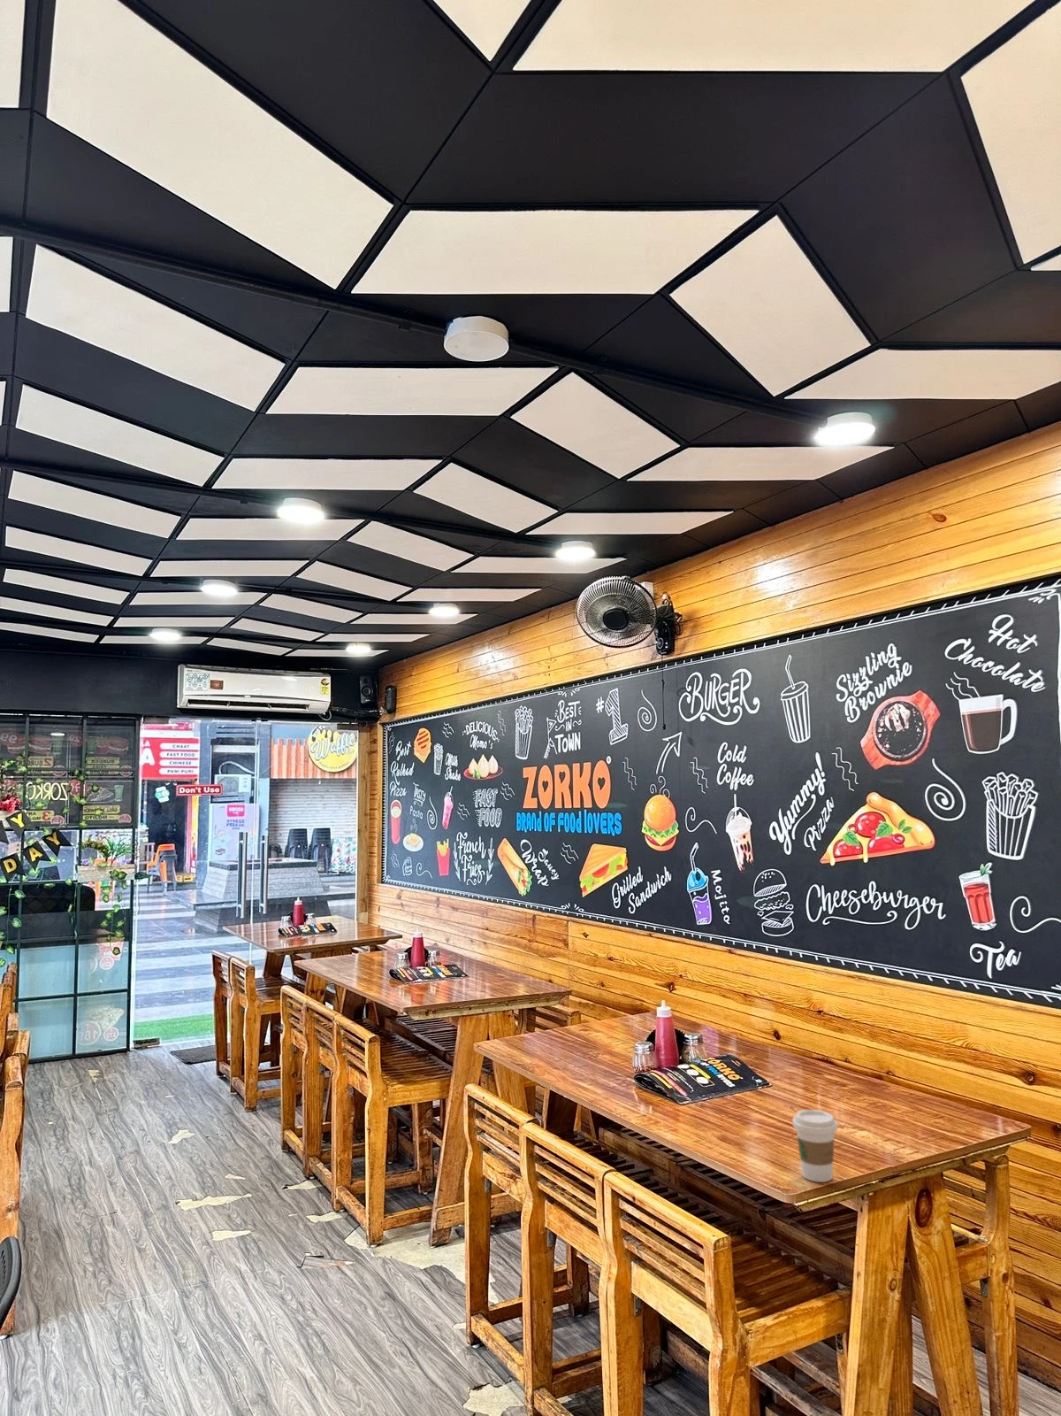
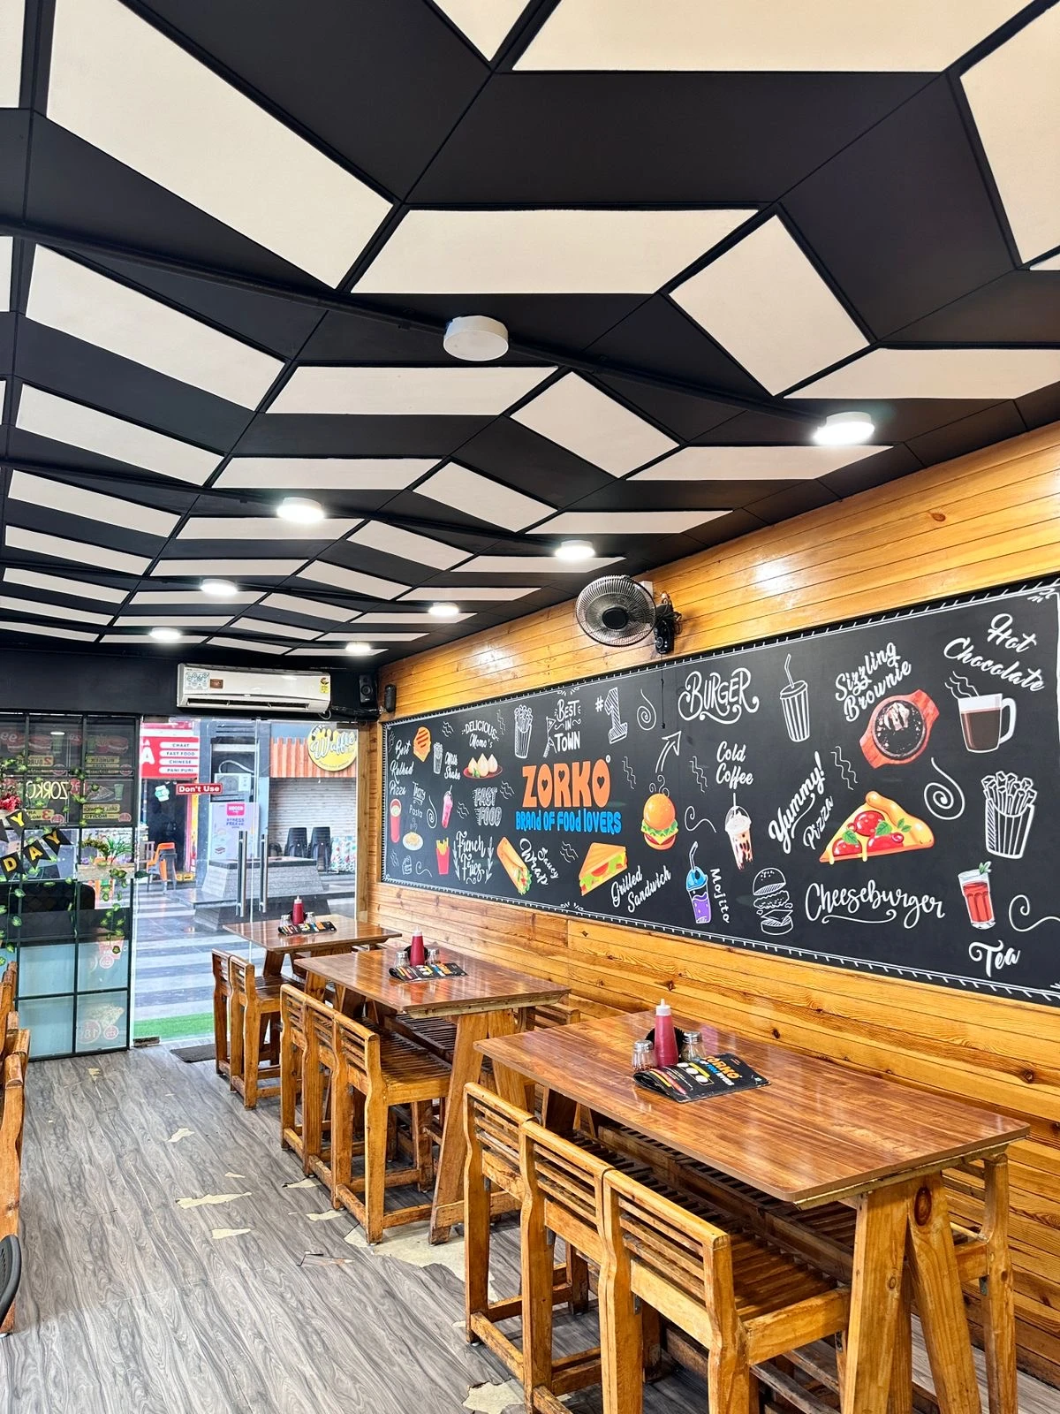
- coffee cup (815, 1145)
